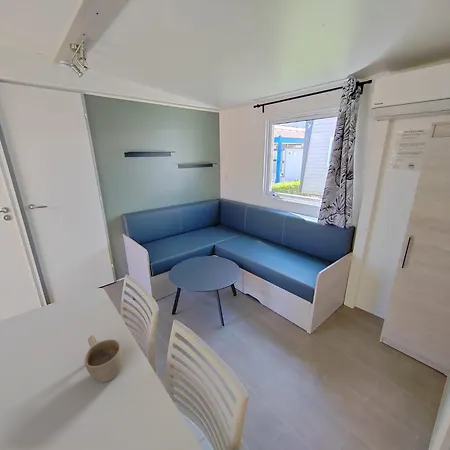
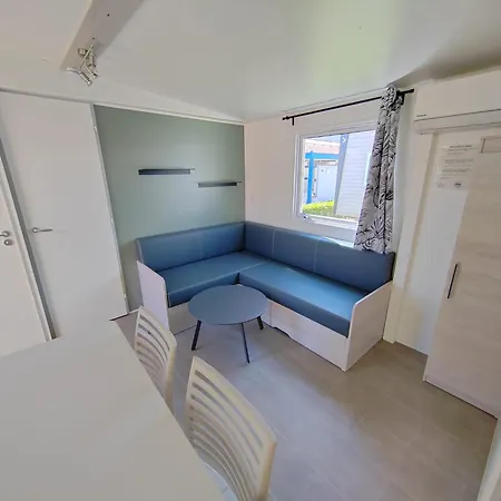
- cup (103, 357)
